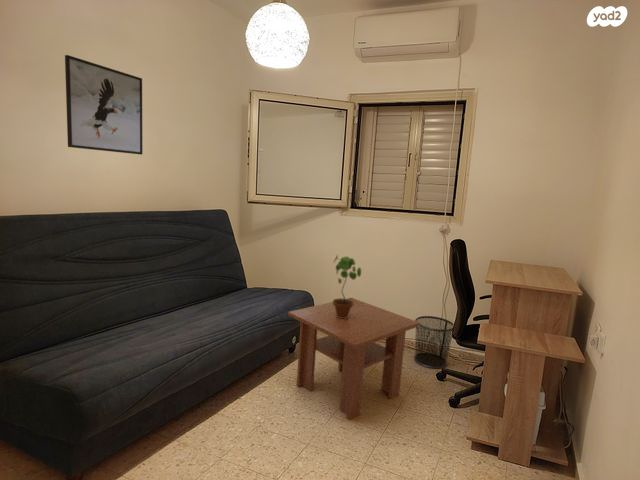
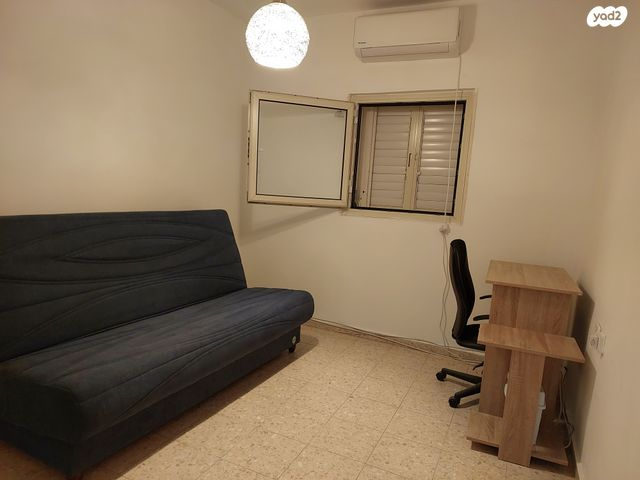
- coffee table (350, 354)
- waste bin (432, 342)
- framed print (107, 110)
- potted plant (344, 284)
